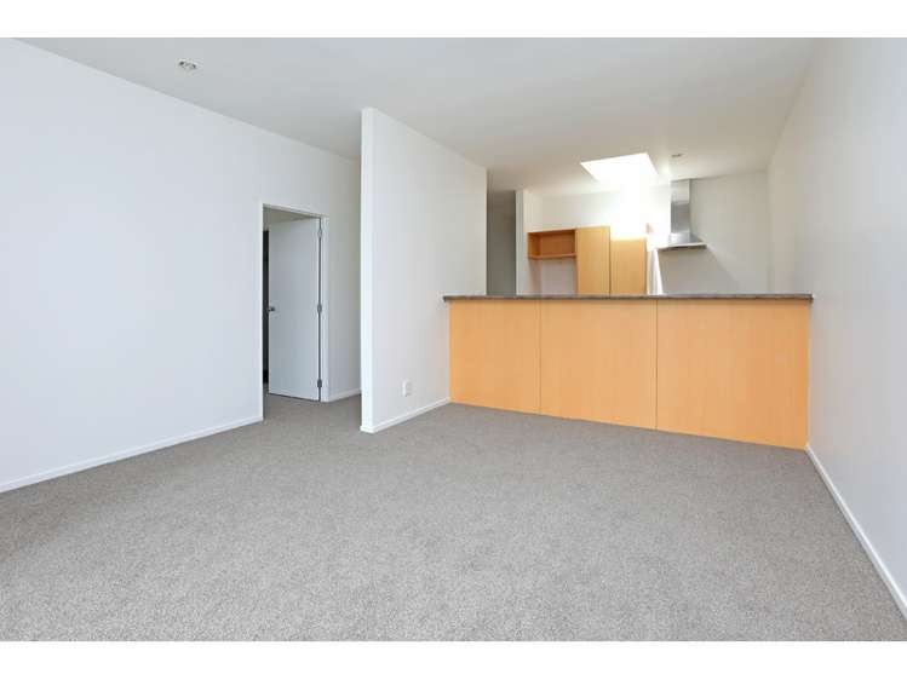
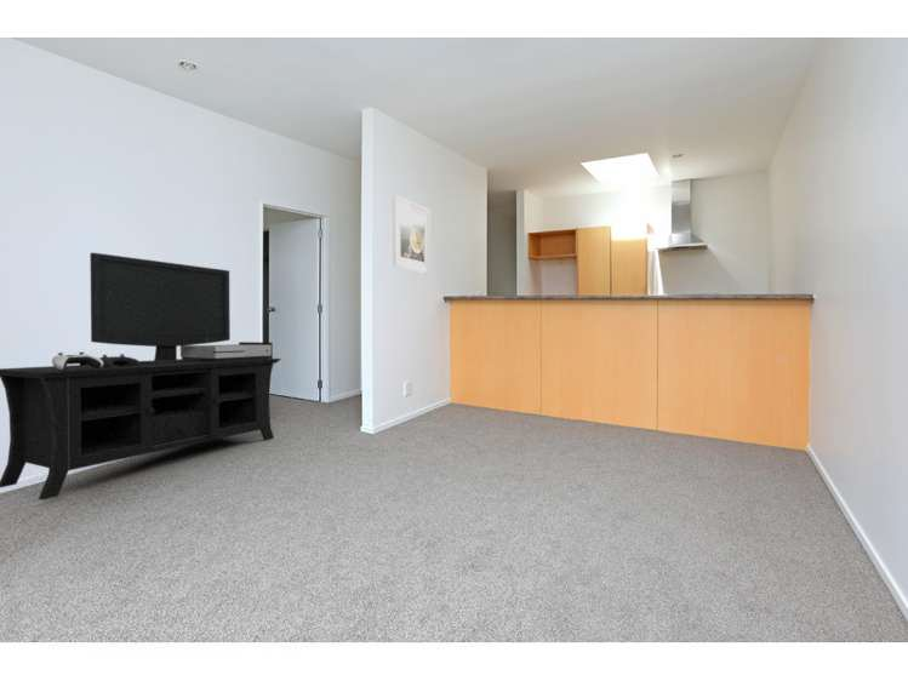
+ media console (161, 361)
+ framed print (412, 236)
